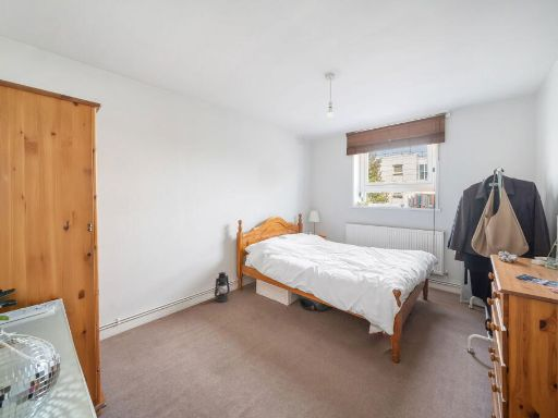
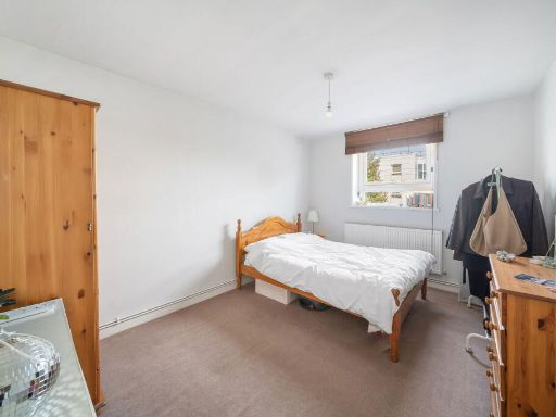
- lantern (221, 285)
